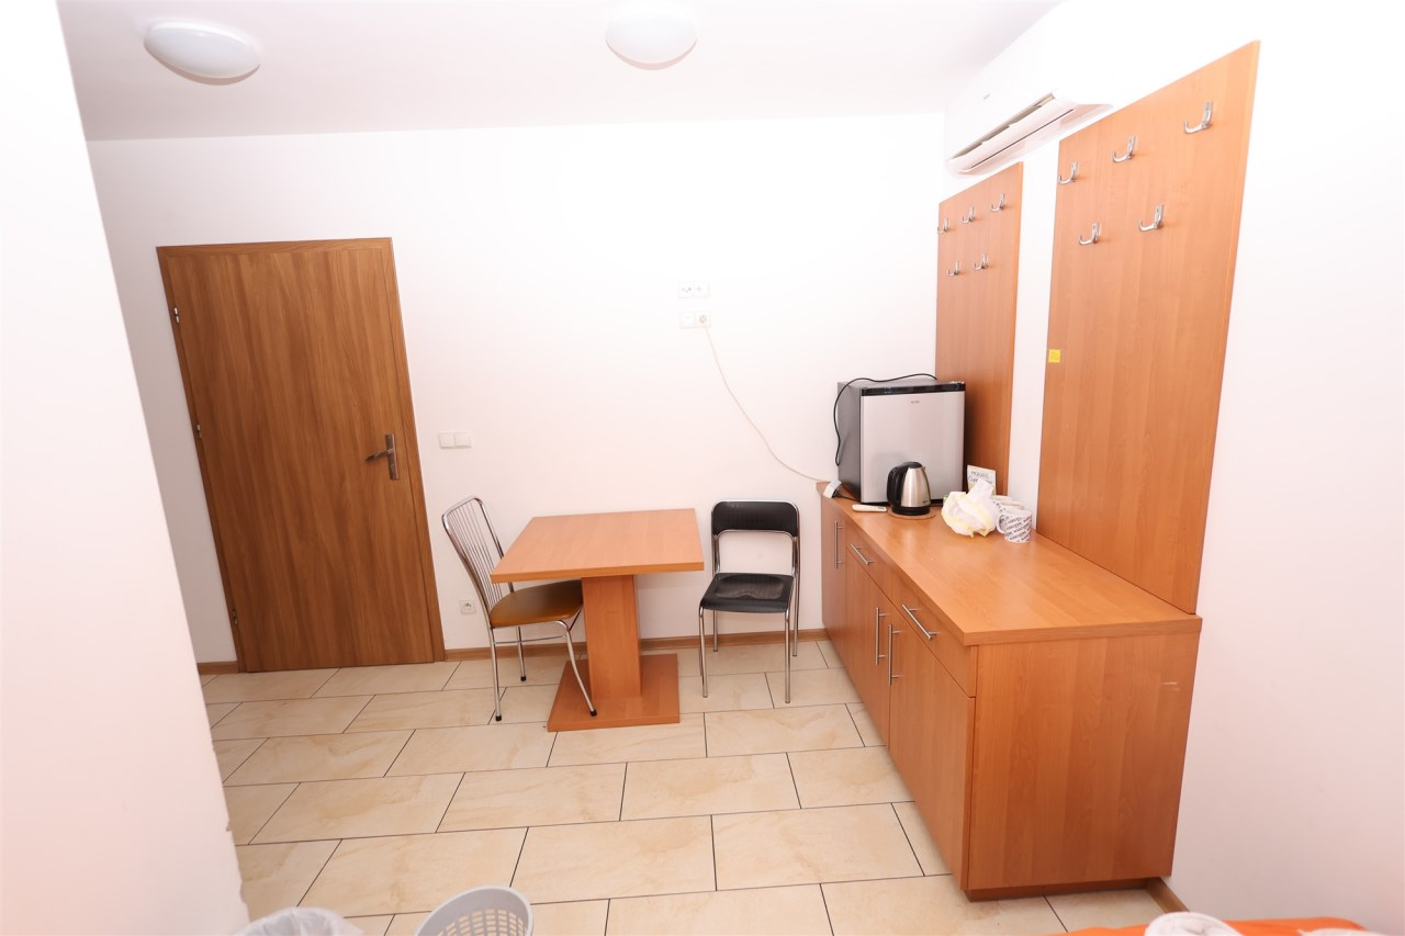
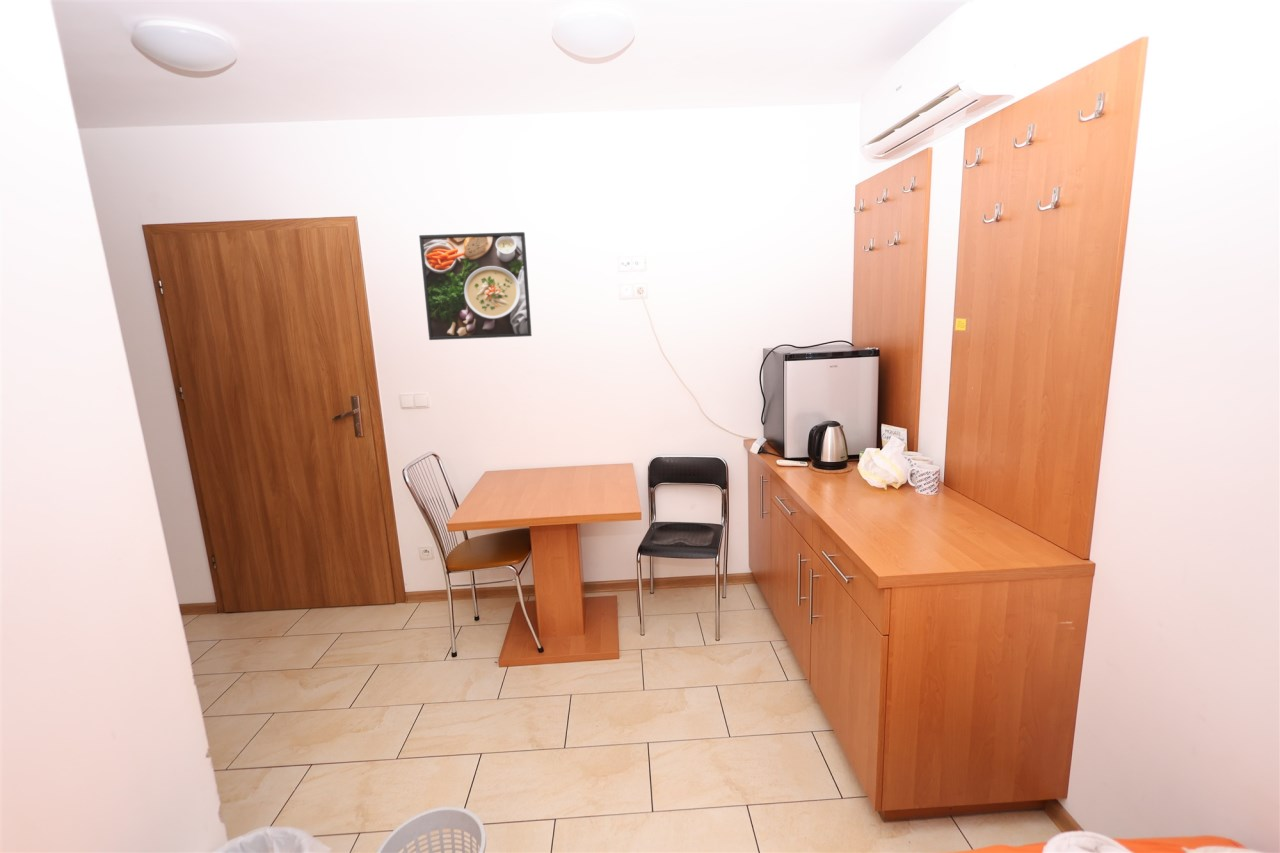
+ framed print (476, 286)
